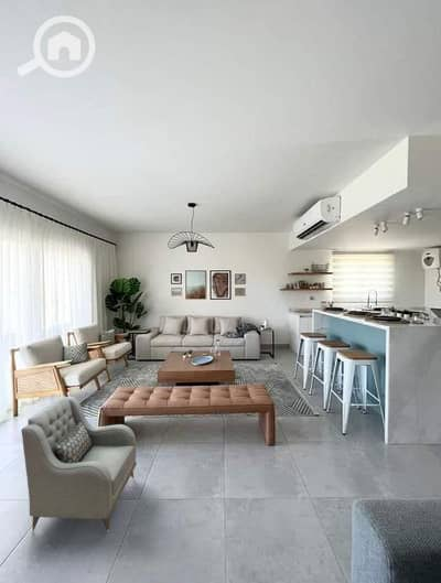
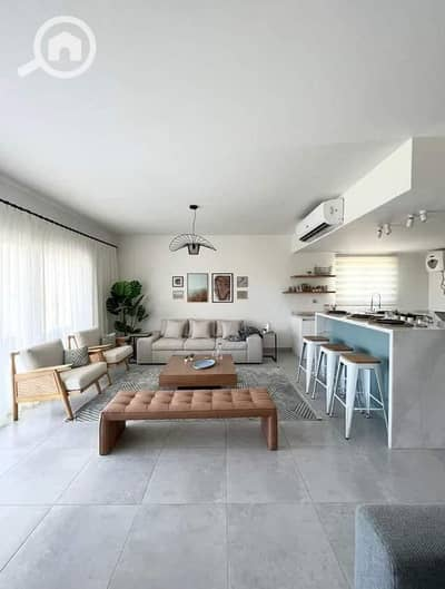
- armchair (86, 438)
